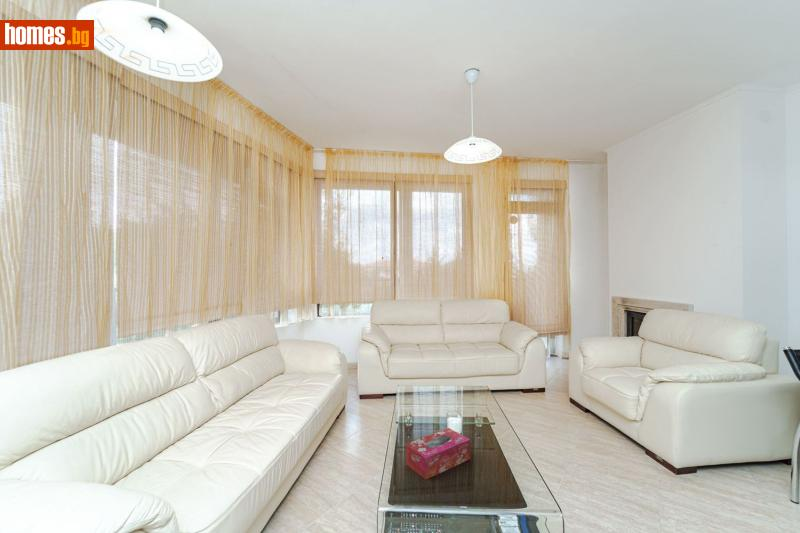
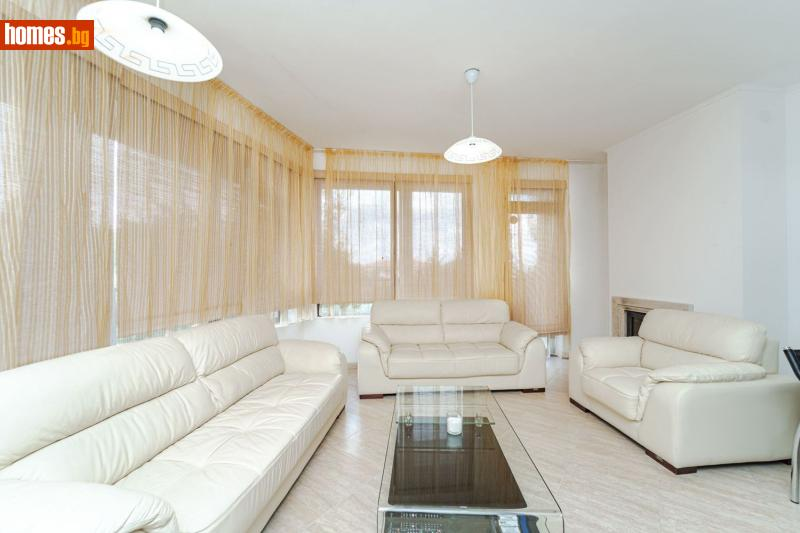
- tissue box (438, 451)
